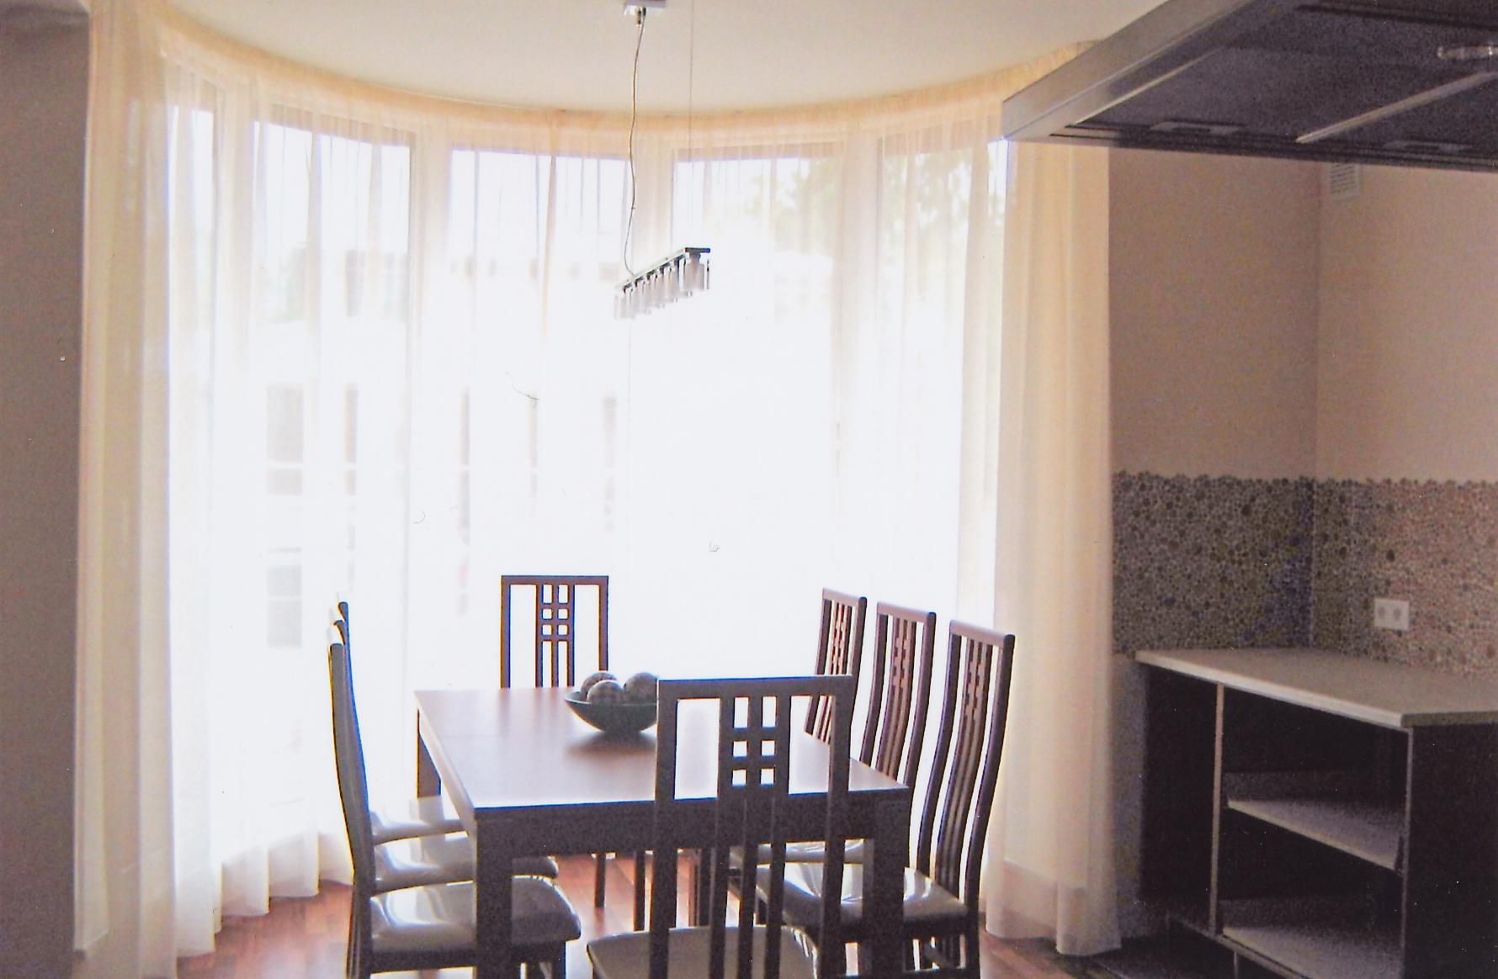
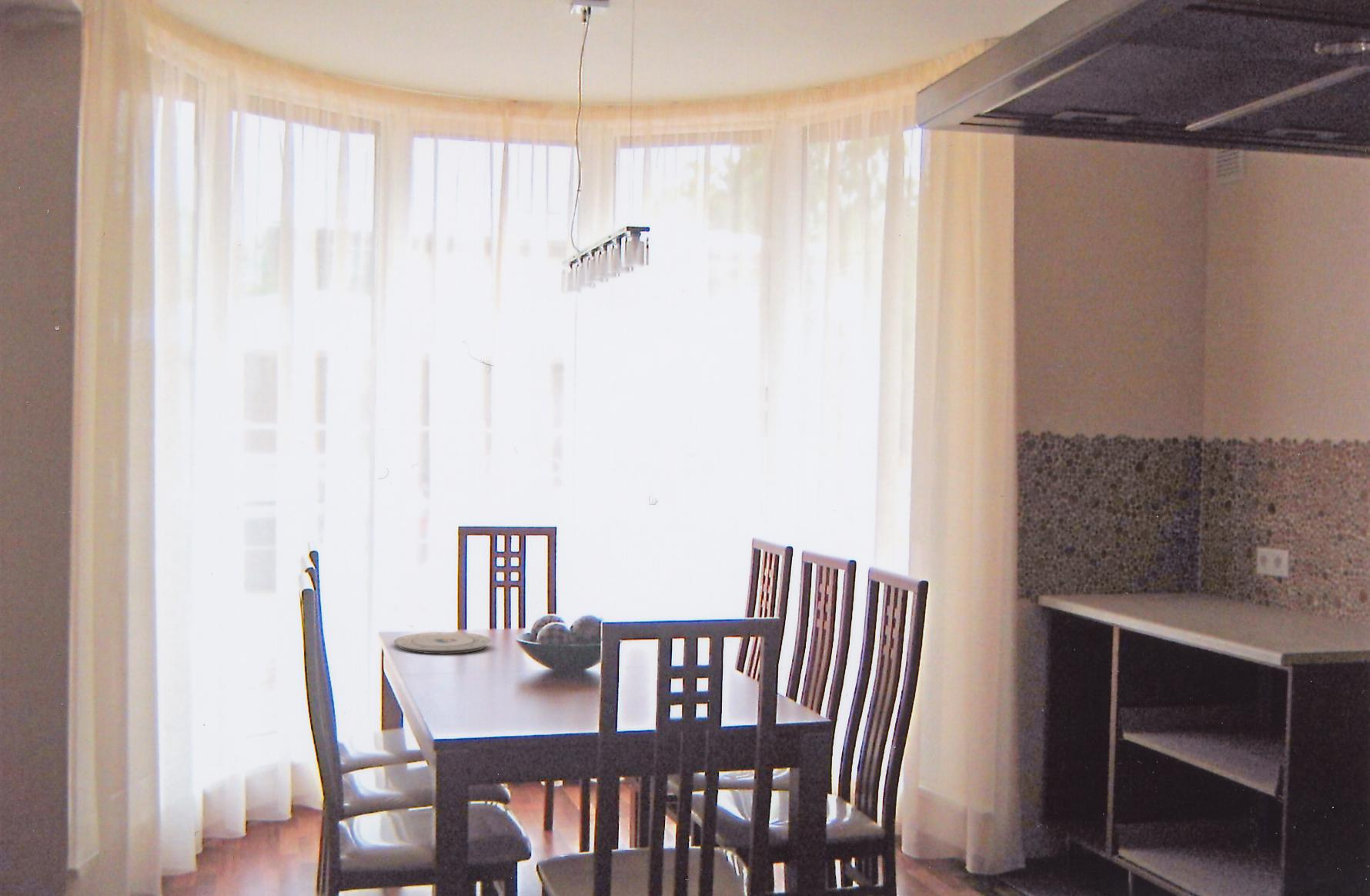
+ plate (443, 643)
